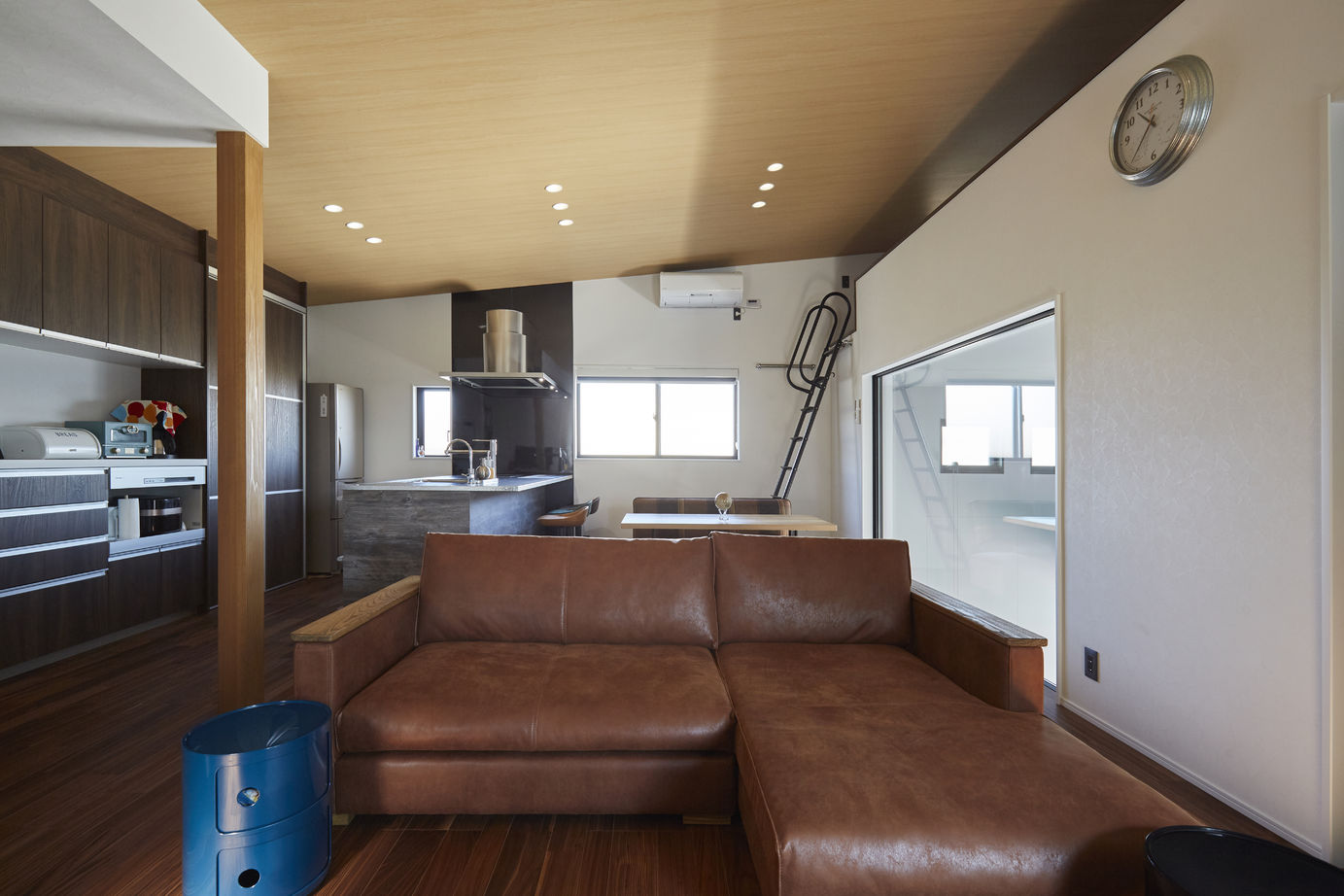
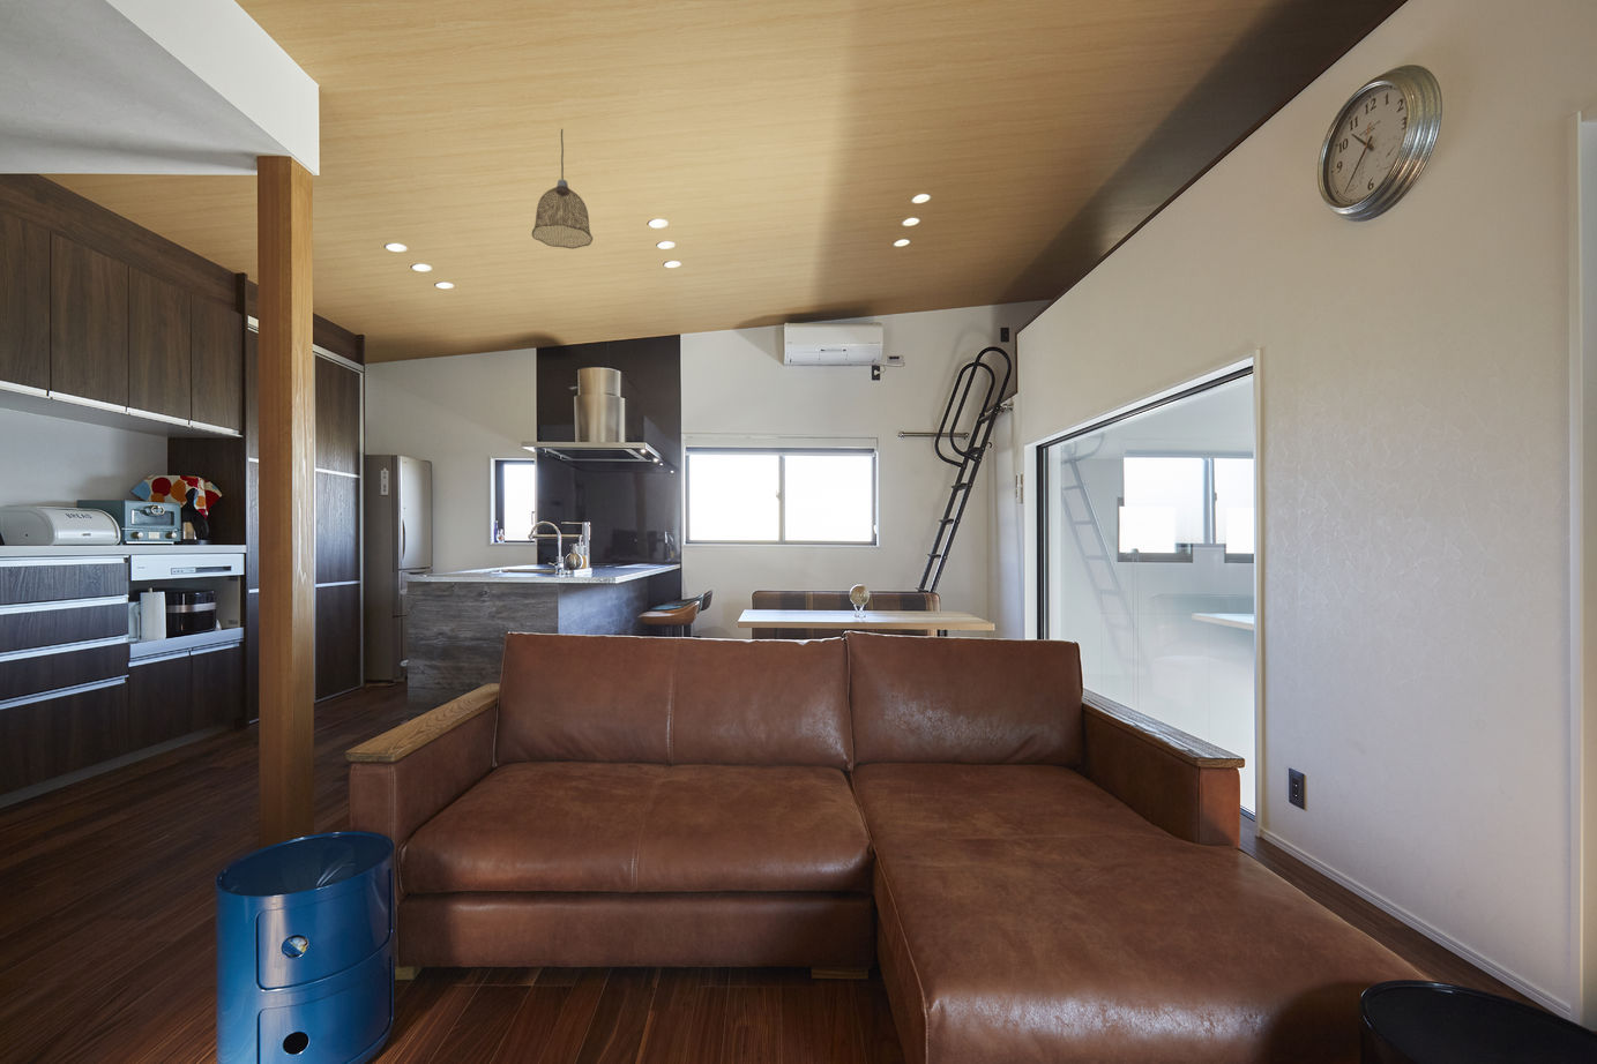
+ pendant lamp (561, 184)
